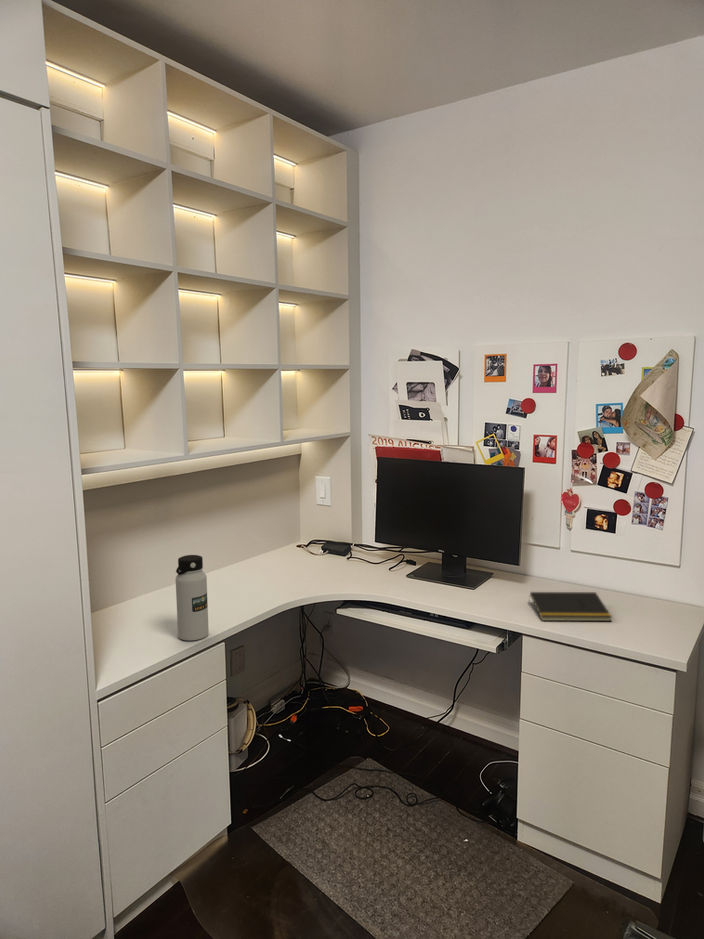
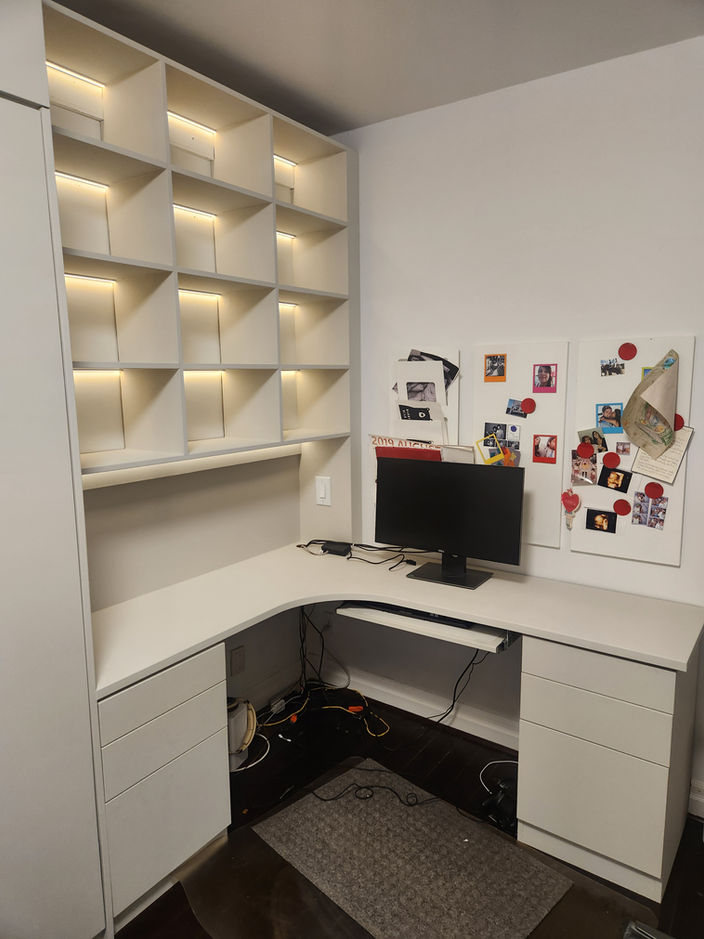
- notepad (569, 605)
- water bottle (191, 596)
